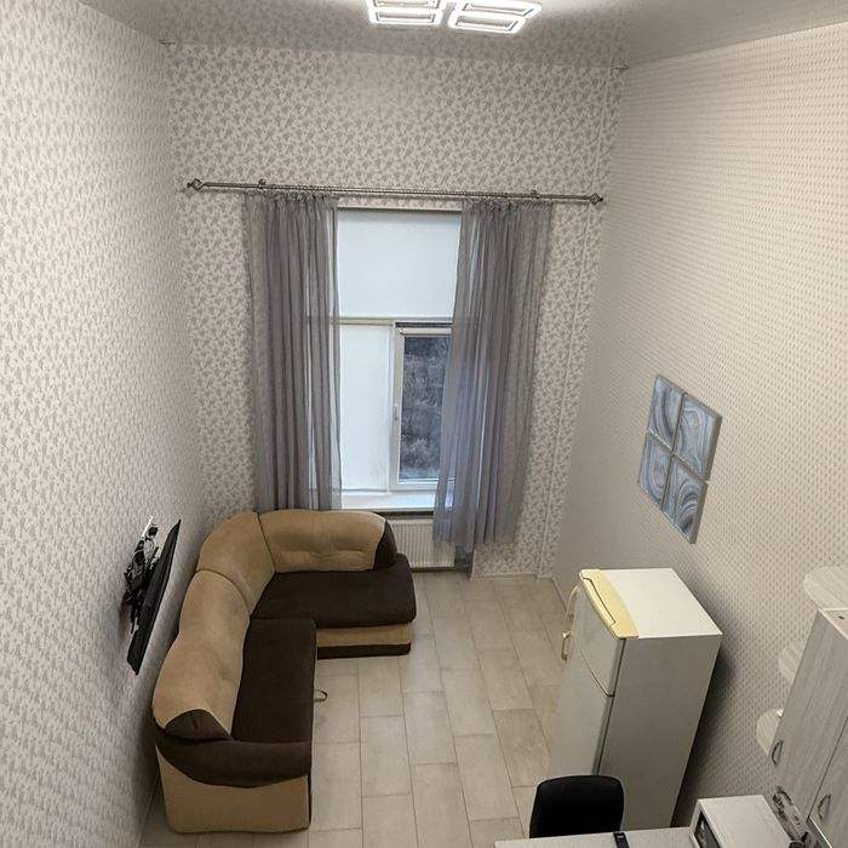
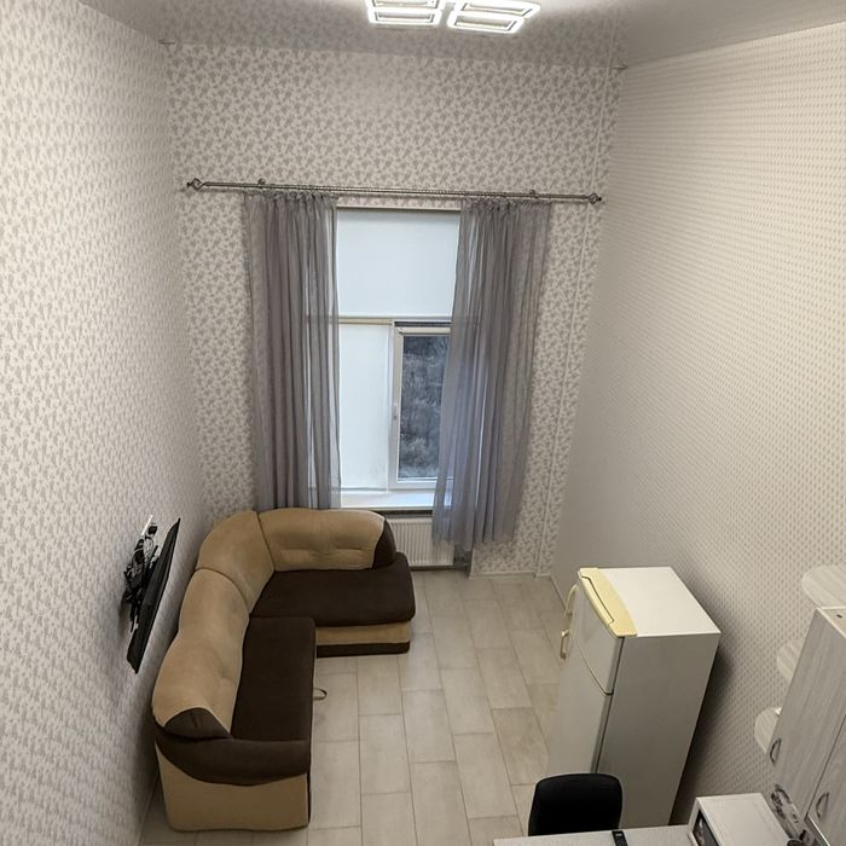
- wall art (675, 454)
